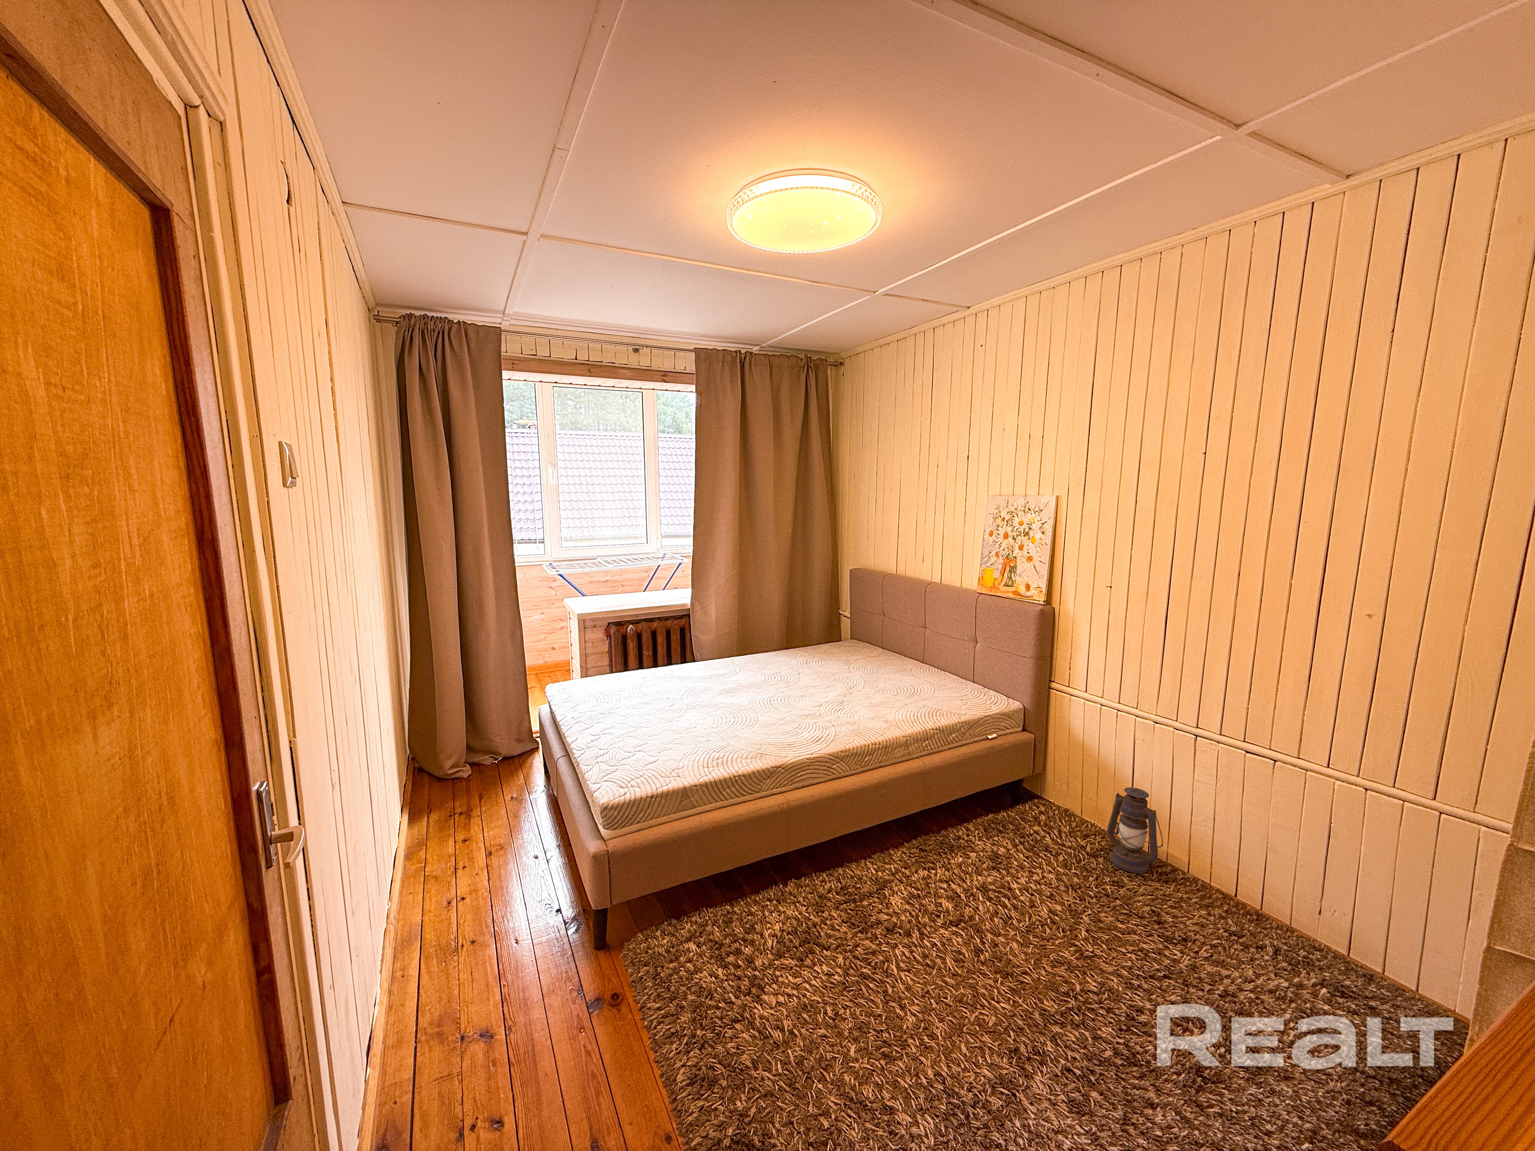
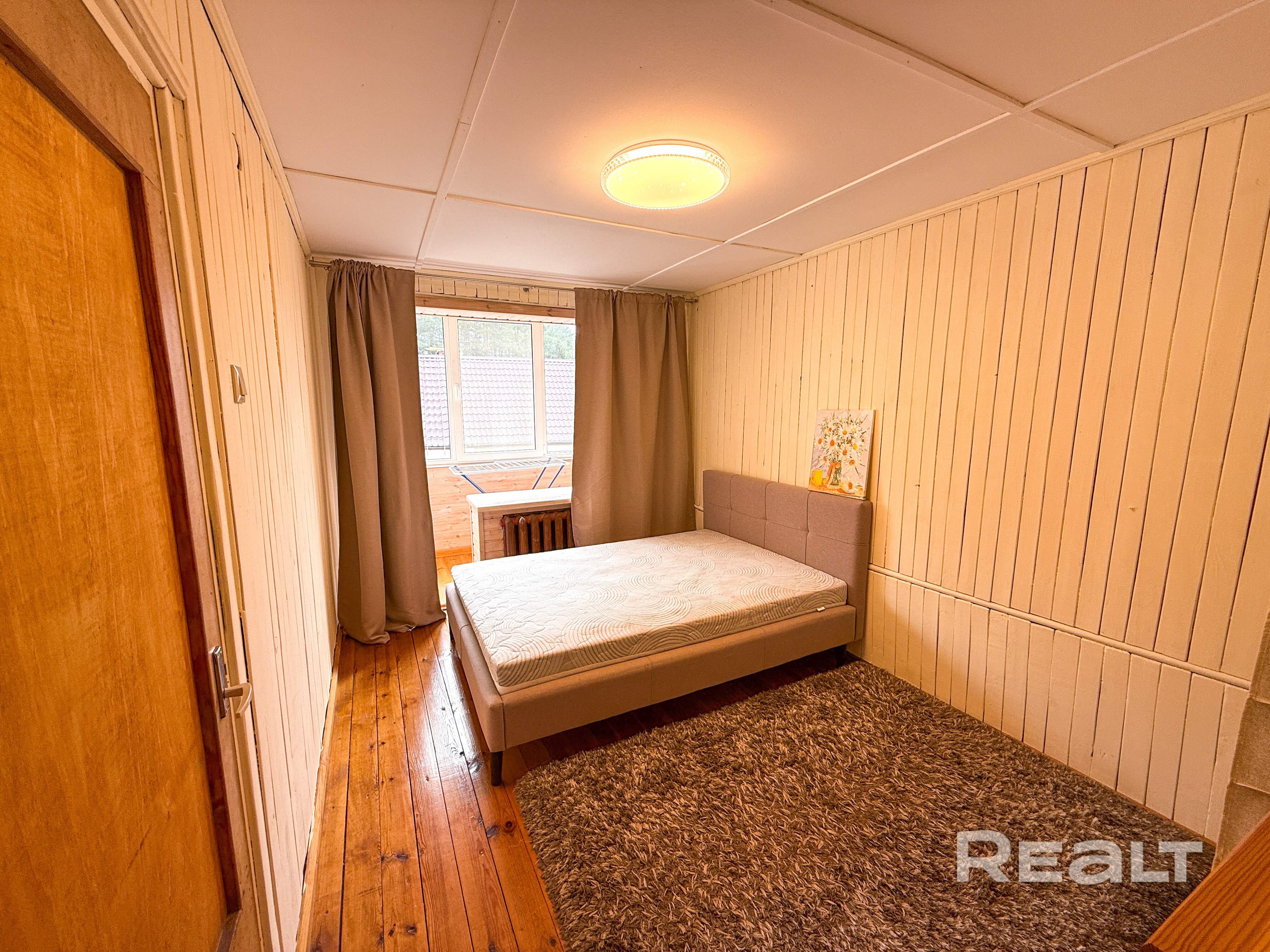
- lantern (1134, 826)
